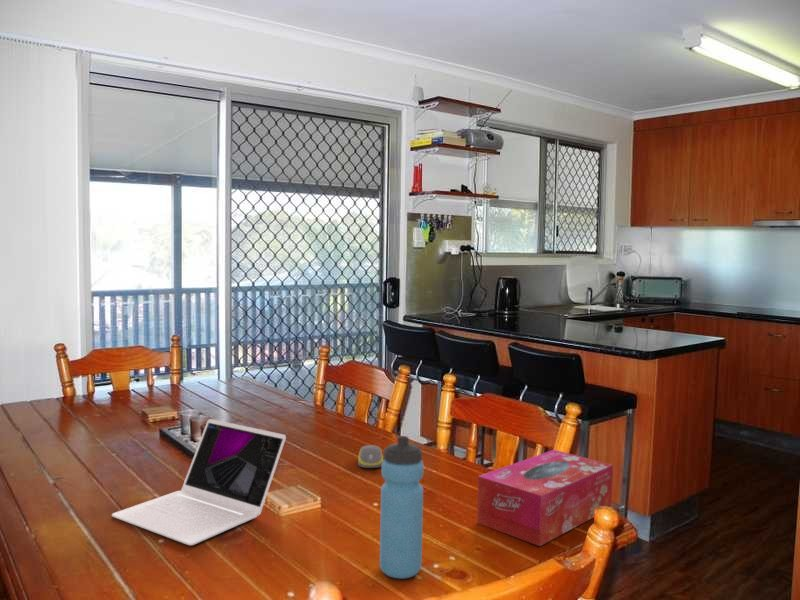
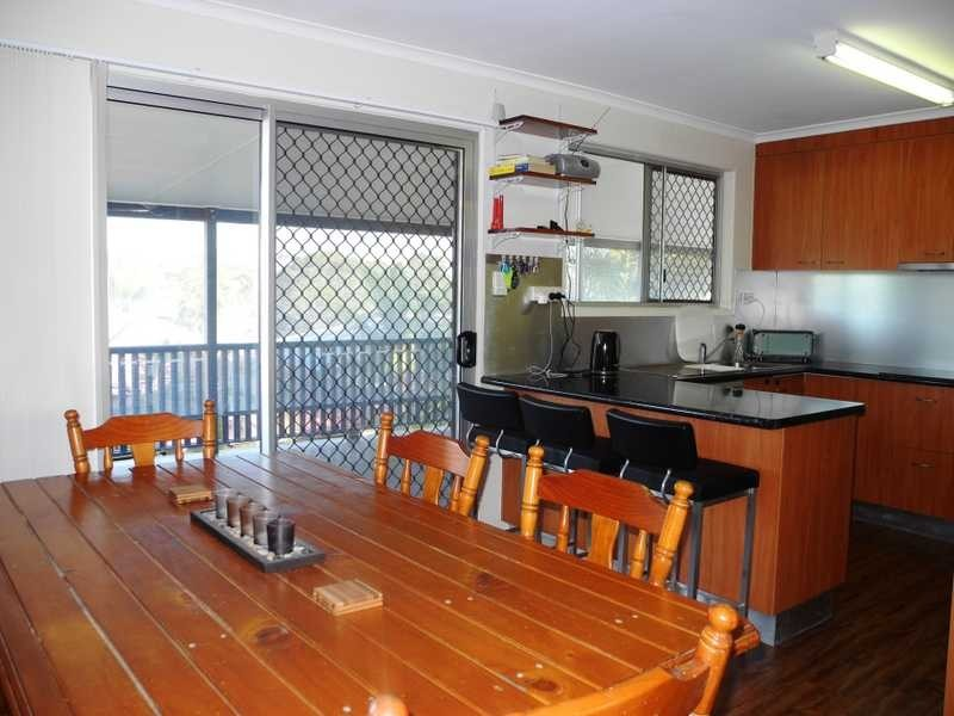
- laptop (201, 470)
- water bottle (401, 504)
- computer mouse (370, 455)
- tissue box (547, 492)
